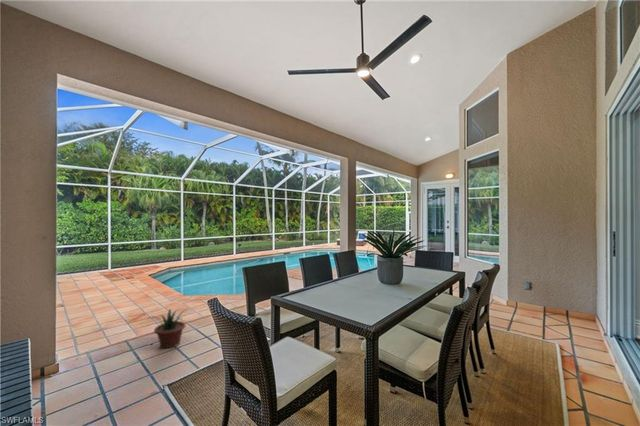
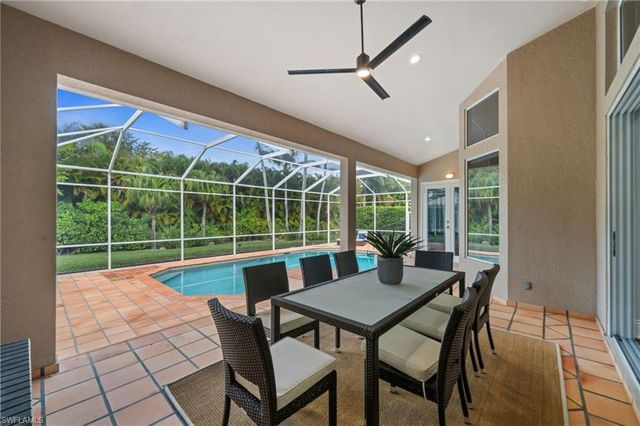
- potted plant (167, 328)
